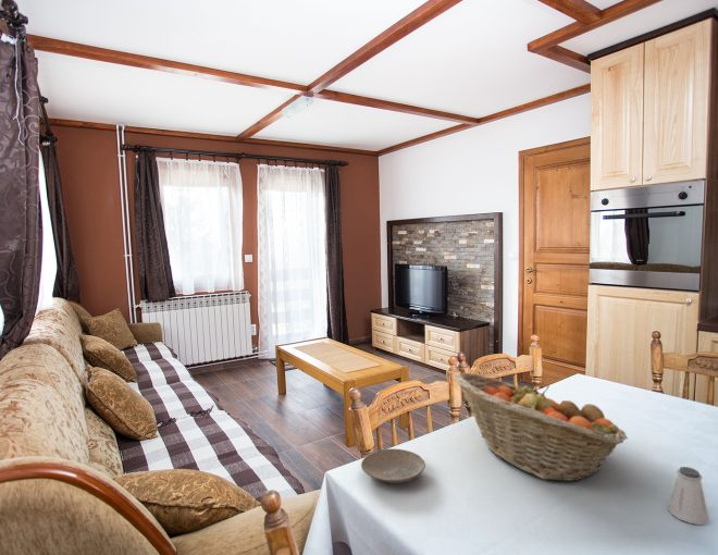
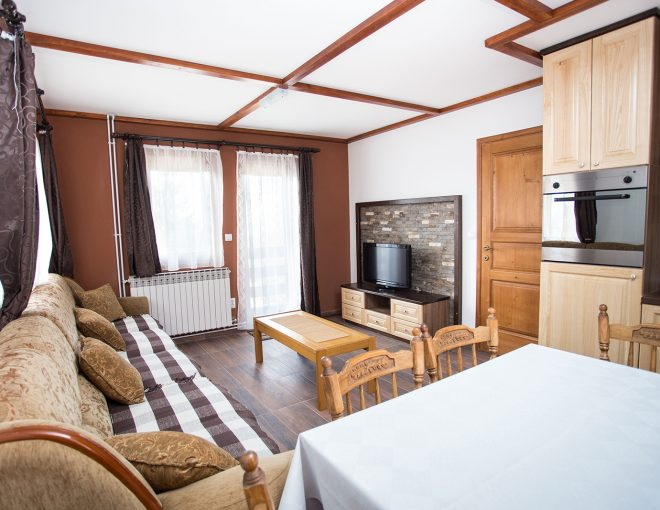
- fruit basket (531, 415)
- plate (393, 468)
- saltshaker (689, 492)
